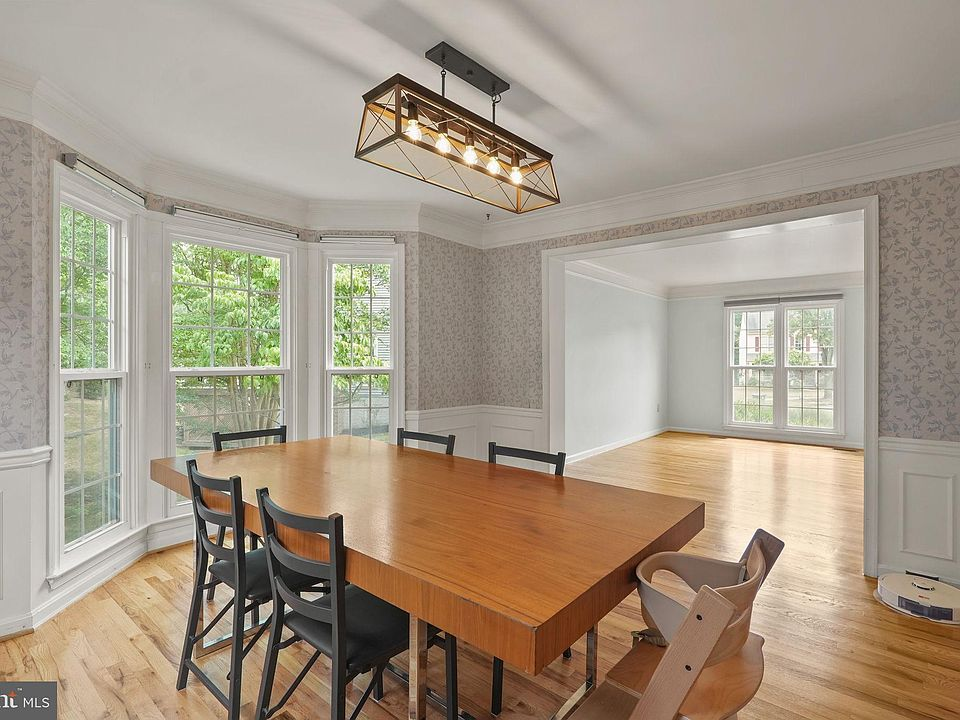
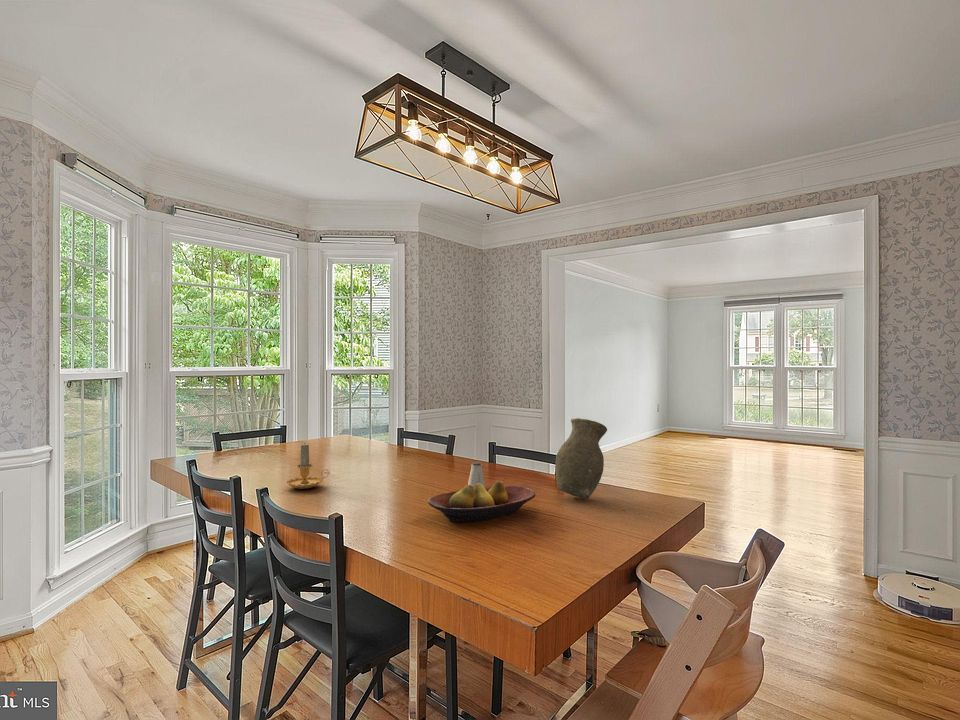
+ saltshaker (476, 475)
+ candle (308, 463)
+ fruit bowl (483, 497)
+ vase (581, 457)
